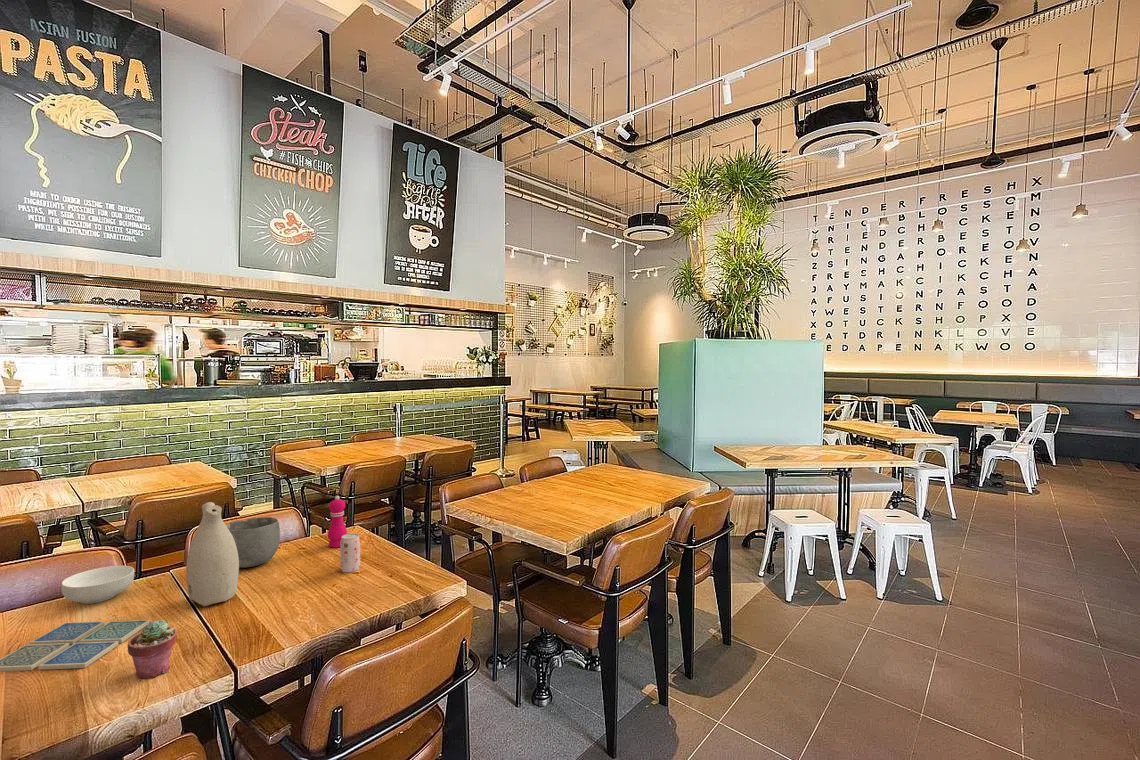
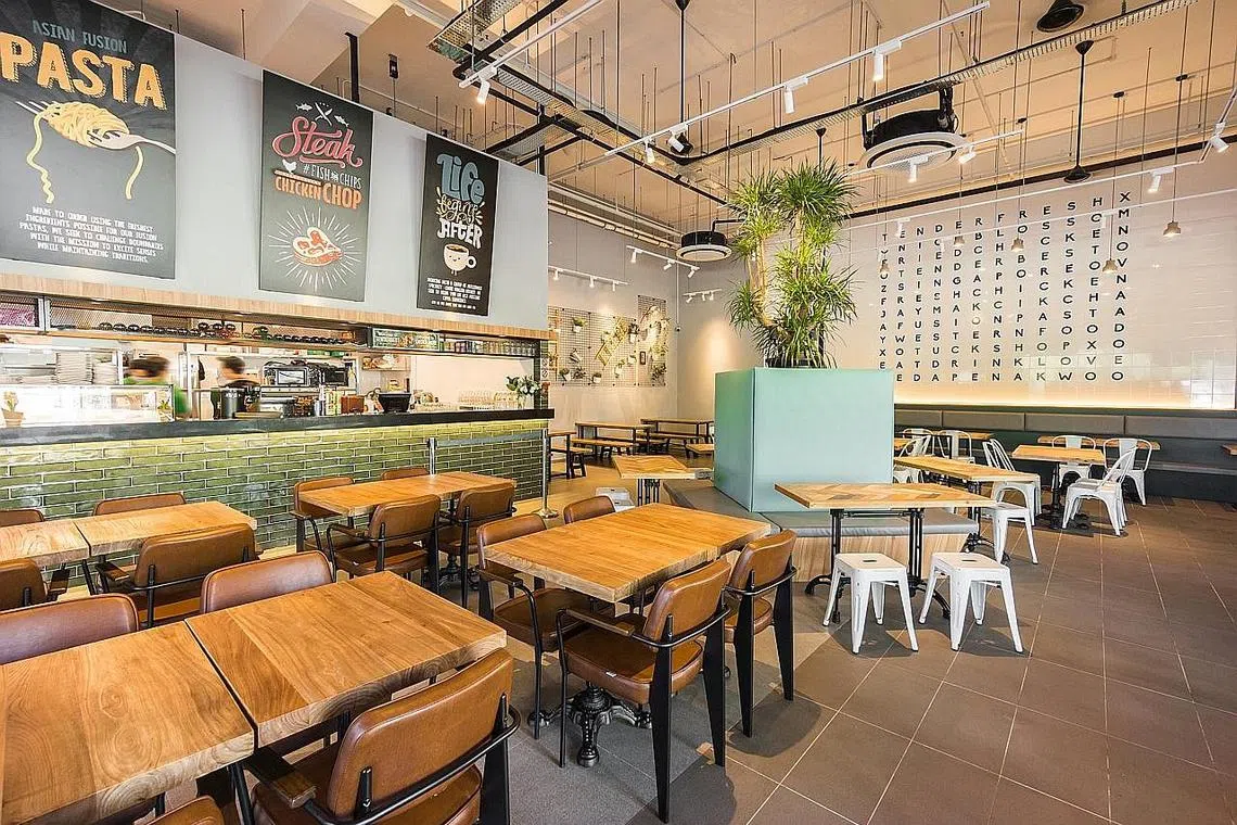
- cereal bowl (99, 586)
- pepper mill (337, 520)
- potted succulent (153, 646)
- vase (212, 551)
- drink coaster (74, 643)
- bowl (250, 542)
- beverage can (350, 552)
